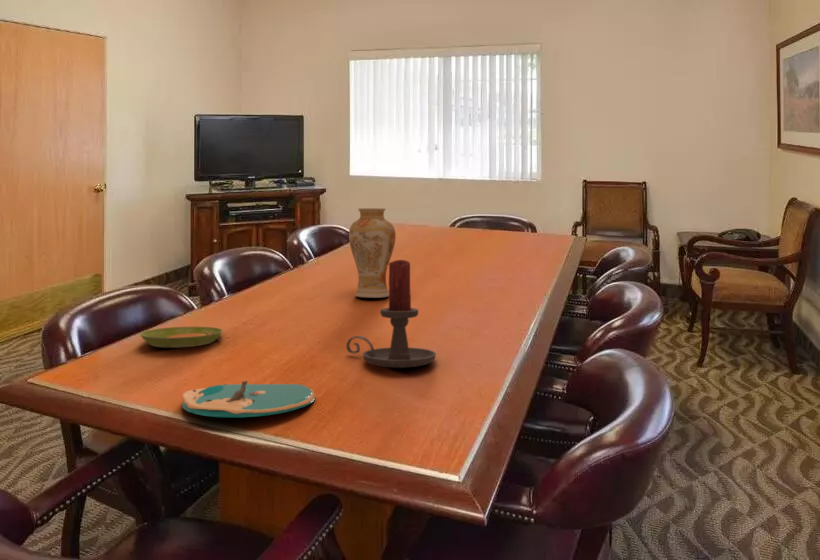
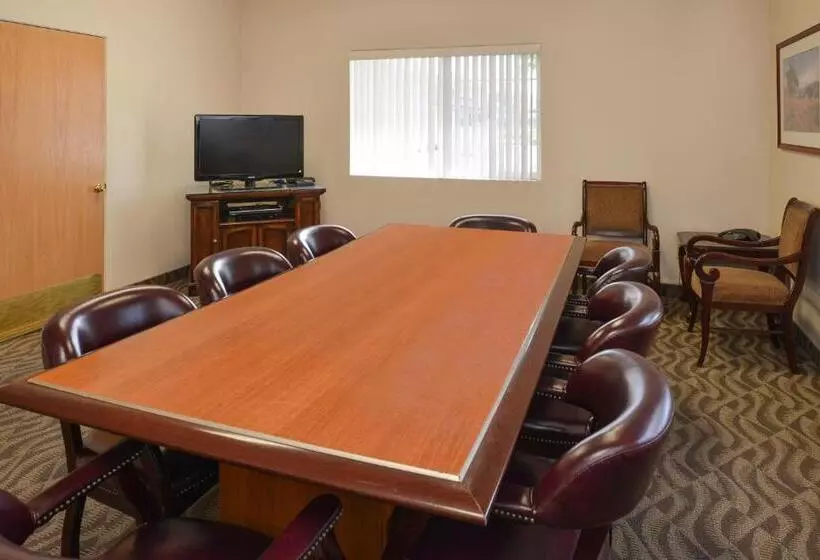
- plate (250, 388)
- saucer (182, 337)
- candle holder (389, 310)
- vase (372, 252)
